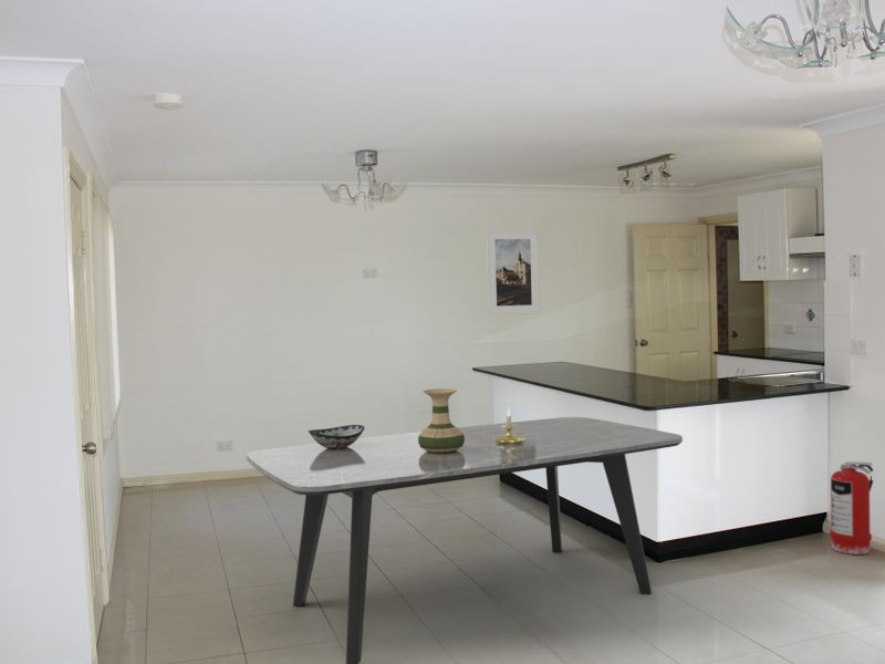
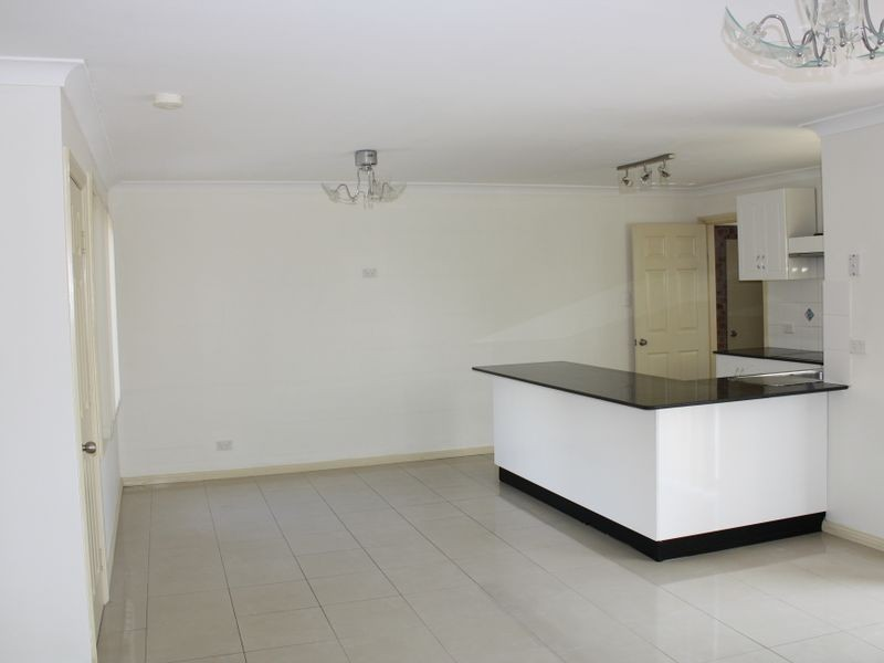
- candle holder (510, 424)
- vase (440, 419)
- decorative bowl (336, 437)
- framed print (513, 272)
- fire extinguisher (857, 504)
- dining table (468, 478)
